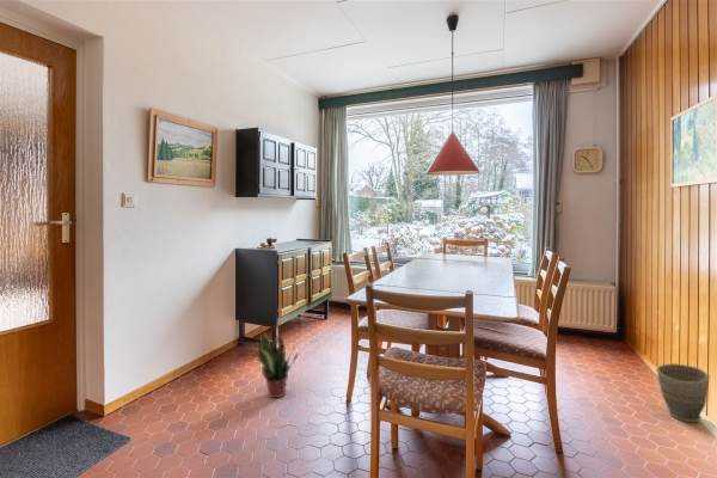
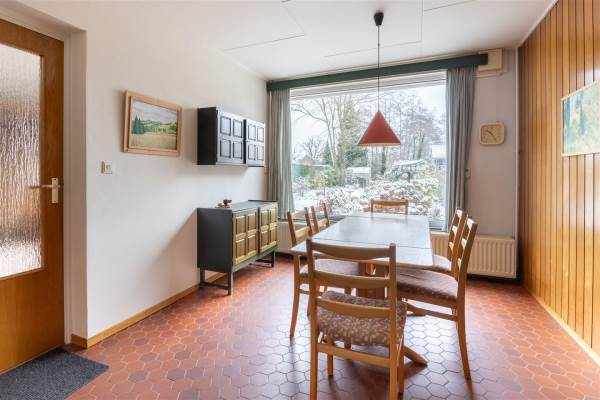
- vase (681, 393)
- potted plant (276, 362)
